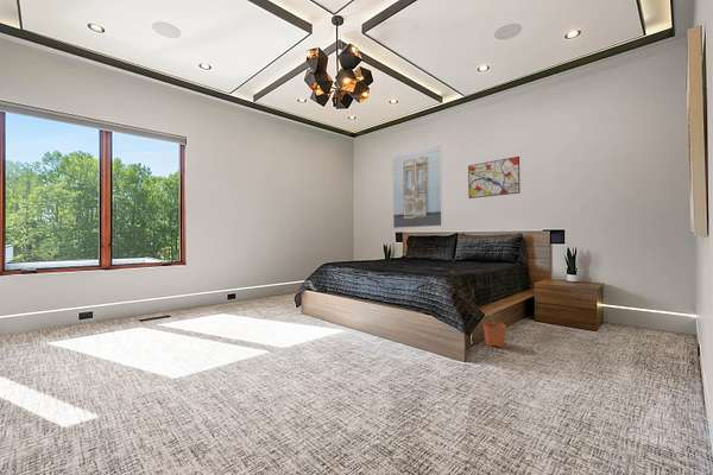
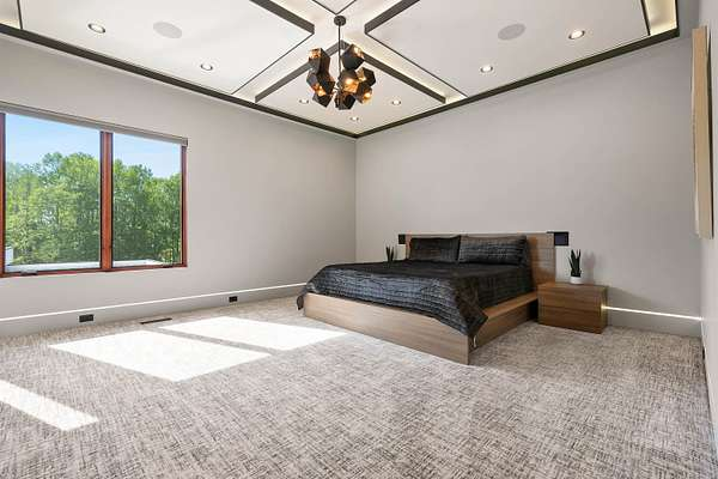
- plant pot (494, 329)
- wall art (492, 178)
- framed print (416, 189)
